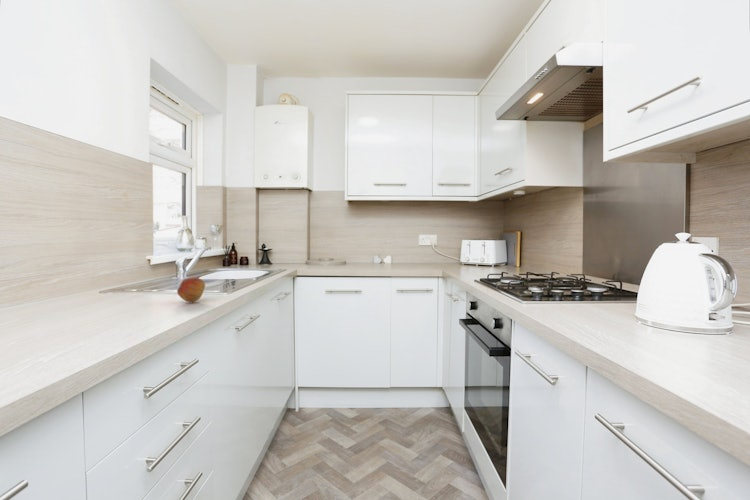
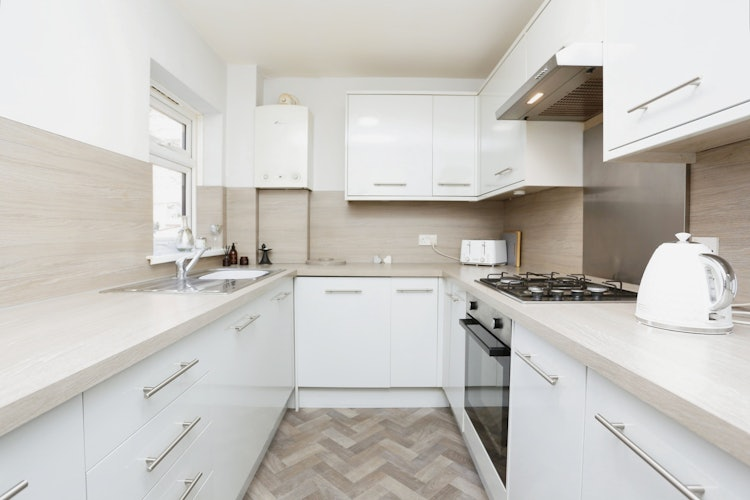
- fruit (191, 289)
